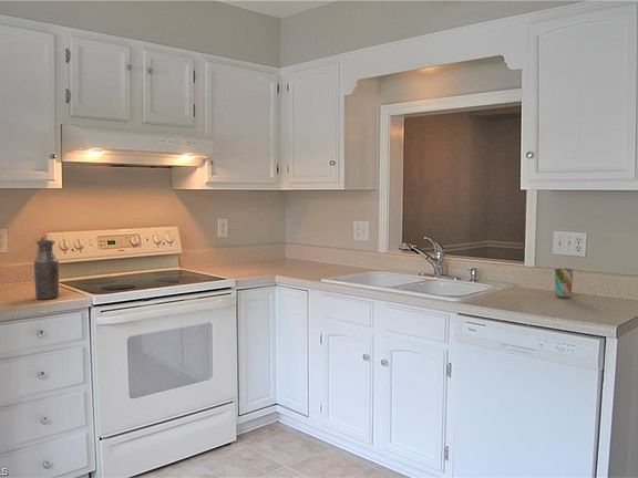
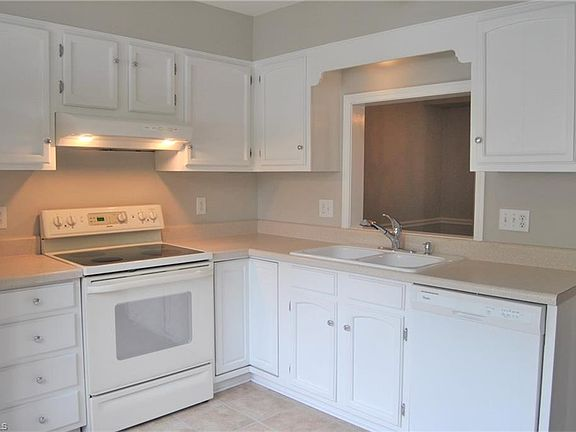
- cup (563, 282)
- bottle (47, 269)
